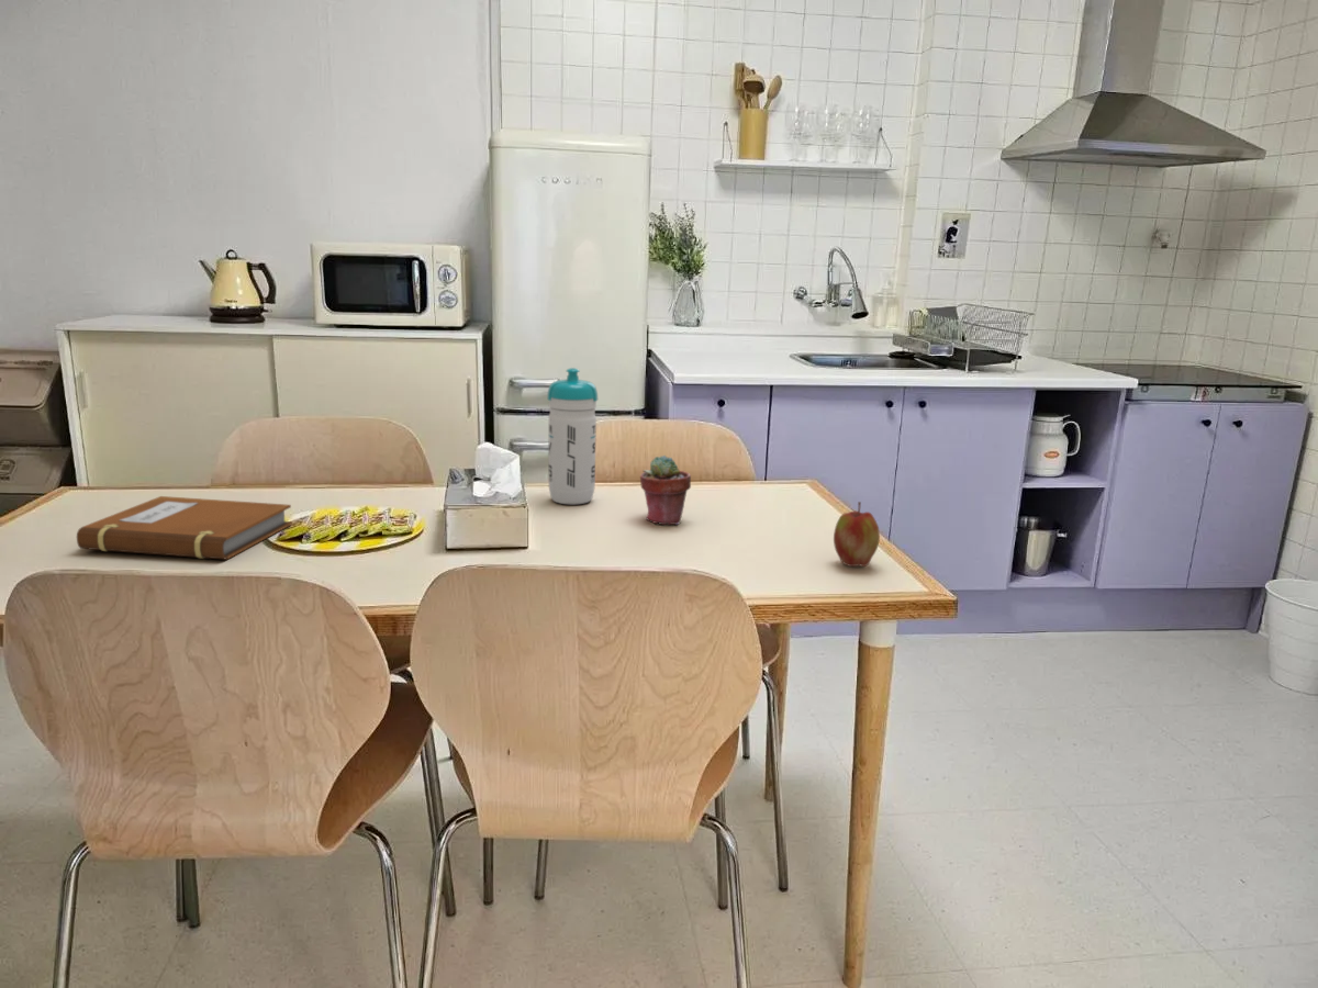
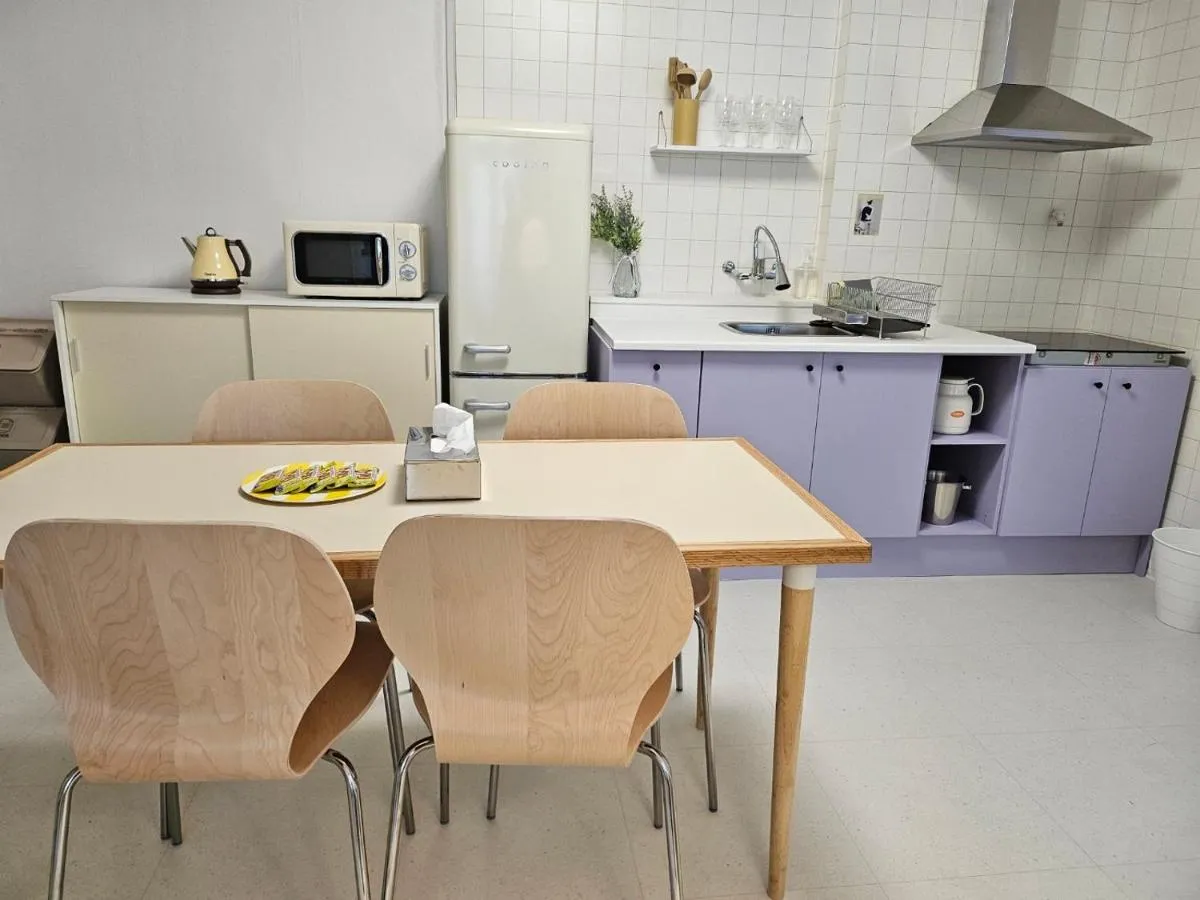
- potted succulent (664, 487)
- apple (857, 534)
- notebook (186, 526)
- water bottle (572, 435)
